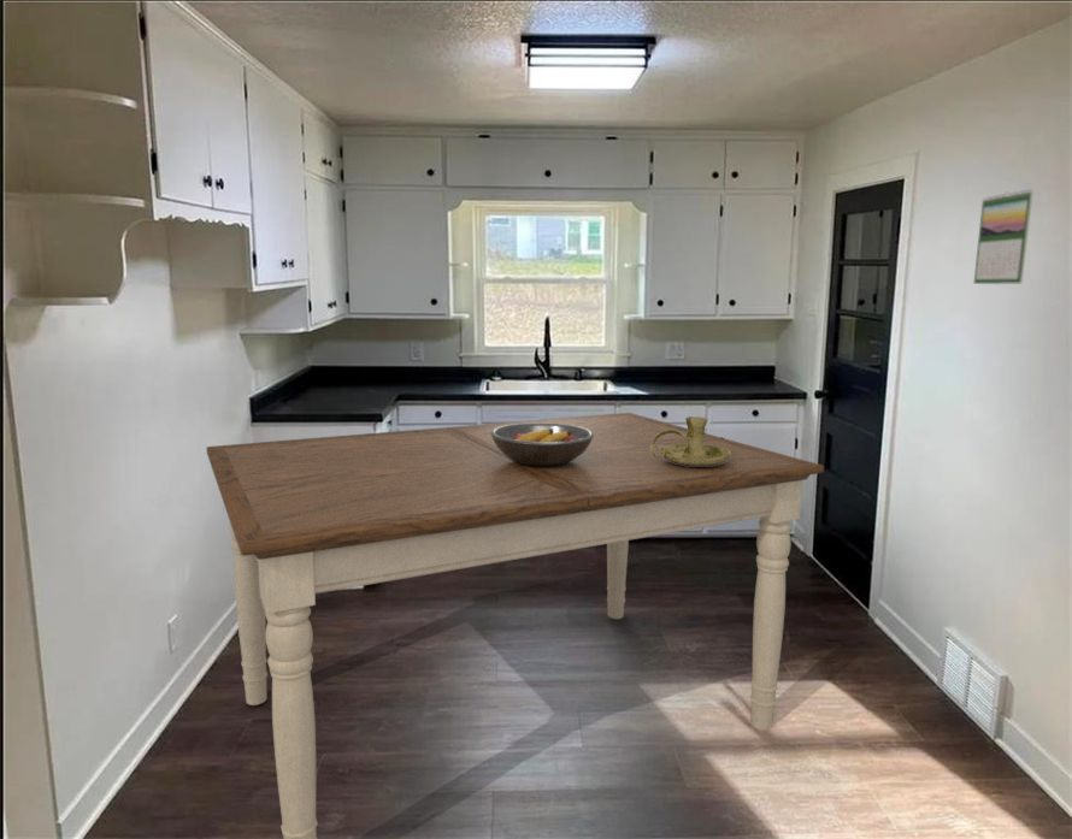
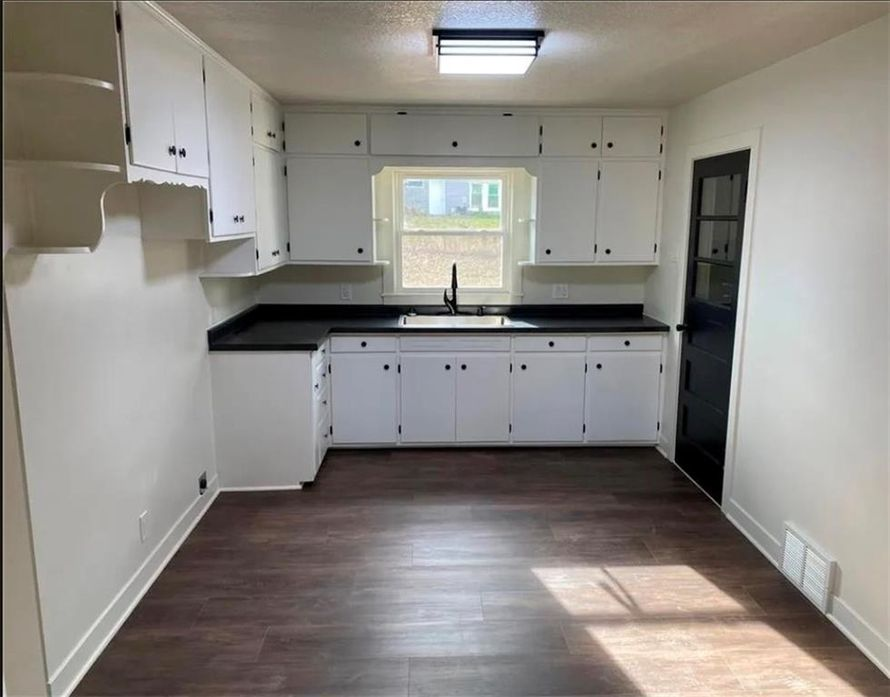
- fruit bowl (542, 442)
- candle holder (688, 441)
- calendar (1001, 237)
- dining table (495, 562)
